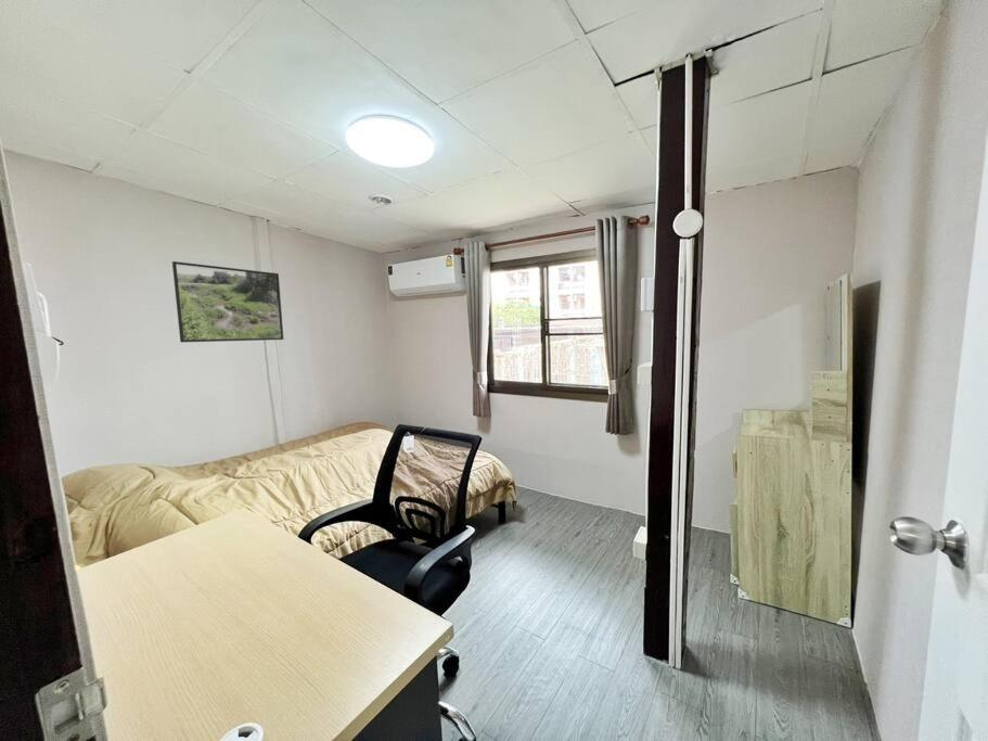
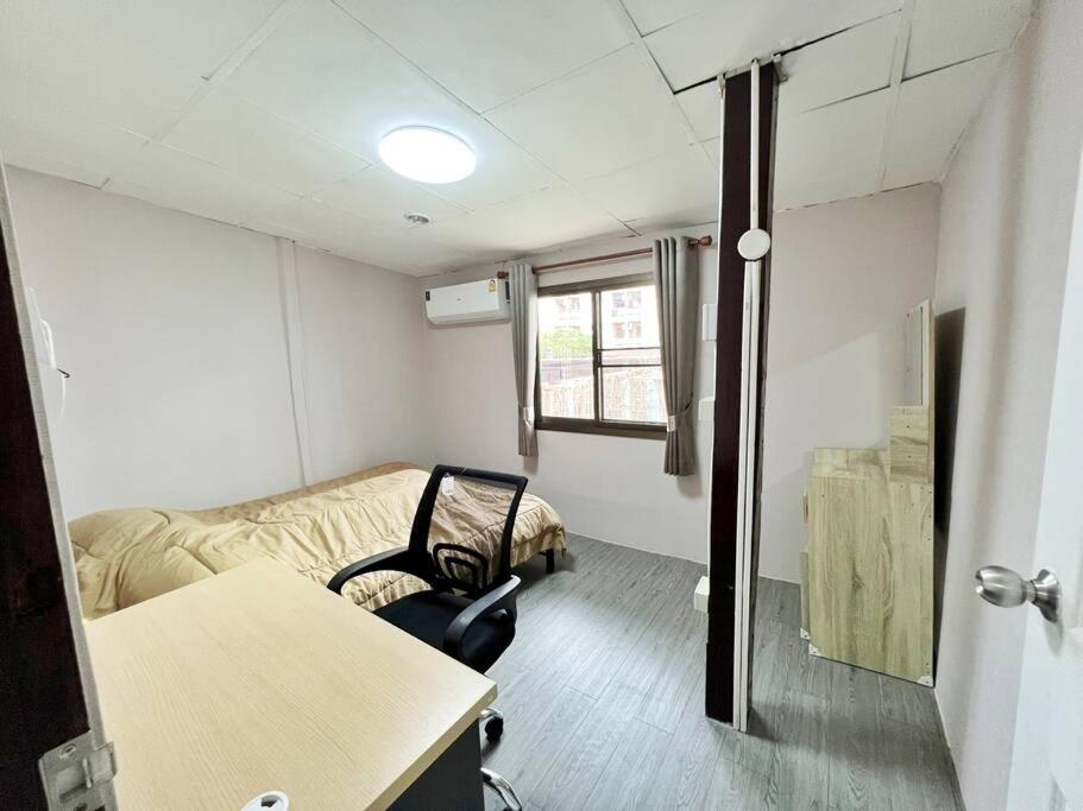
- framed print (233, 304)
